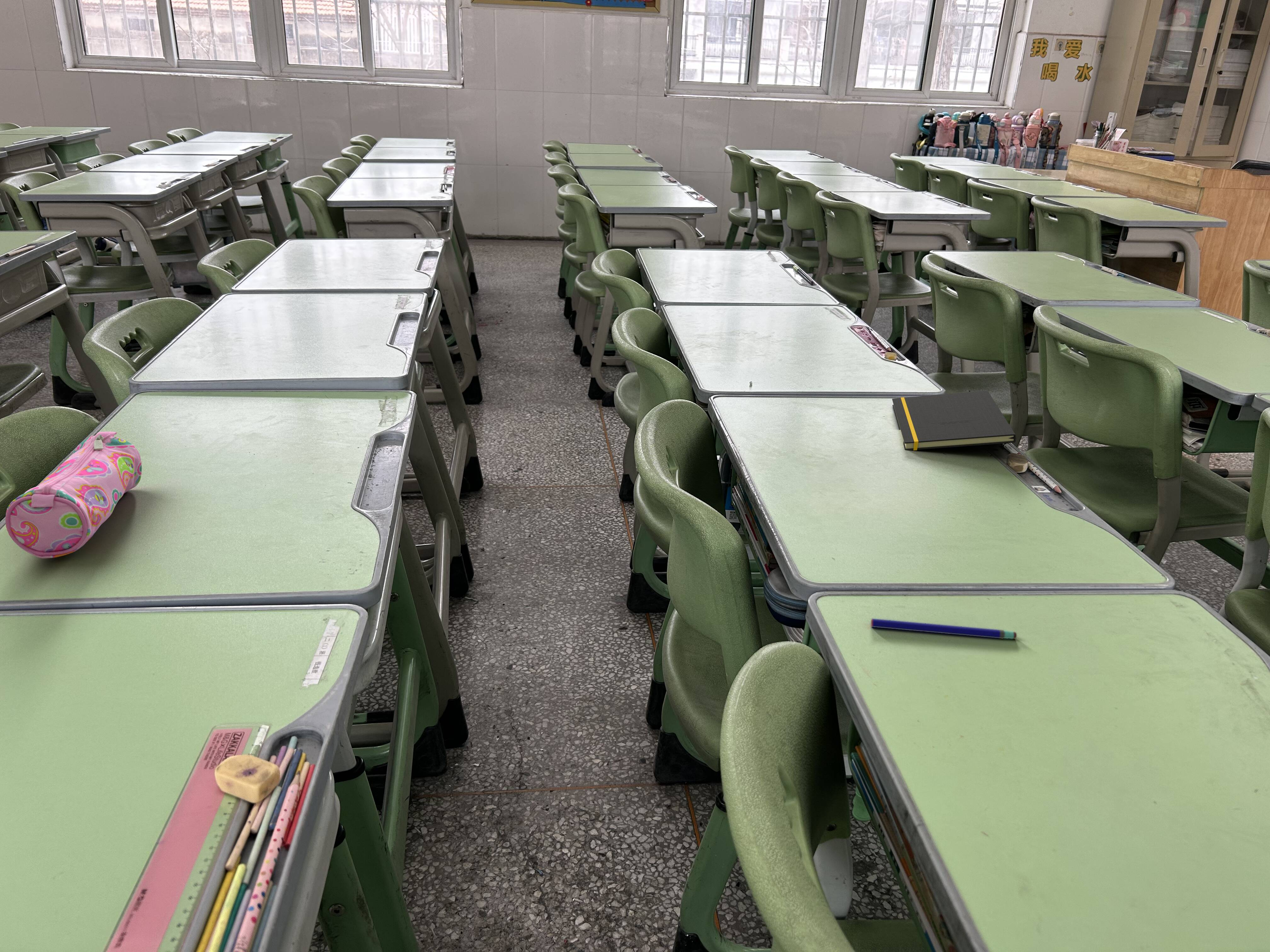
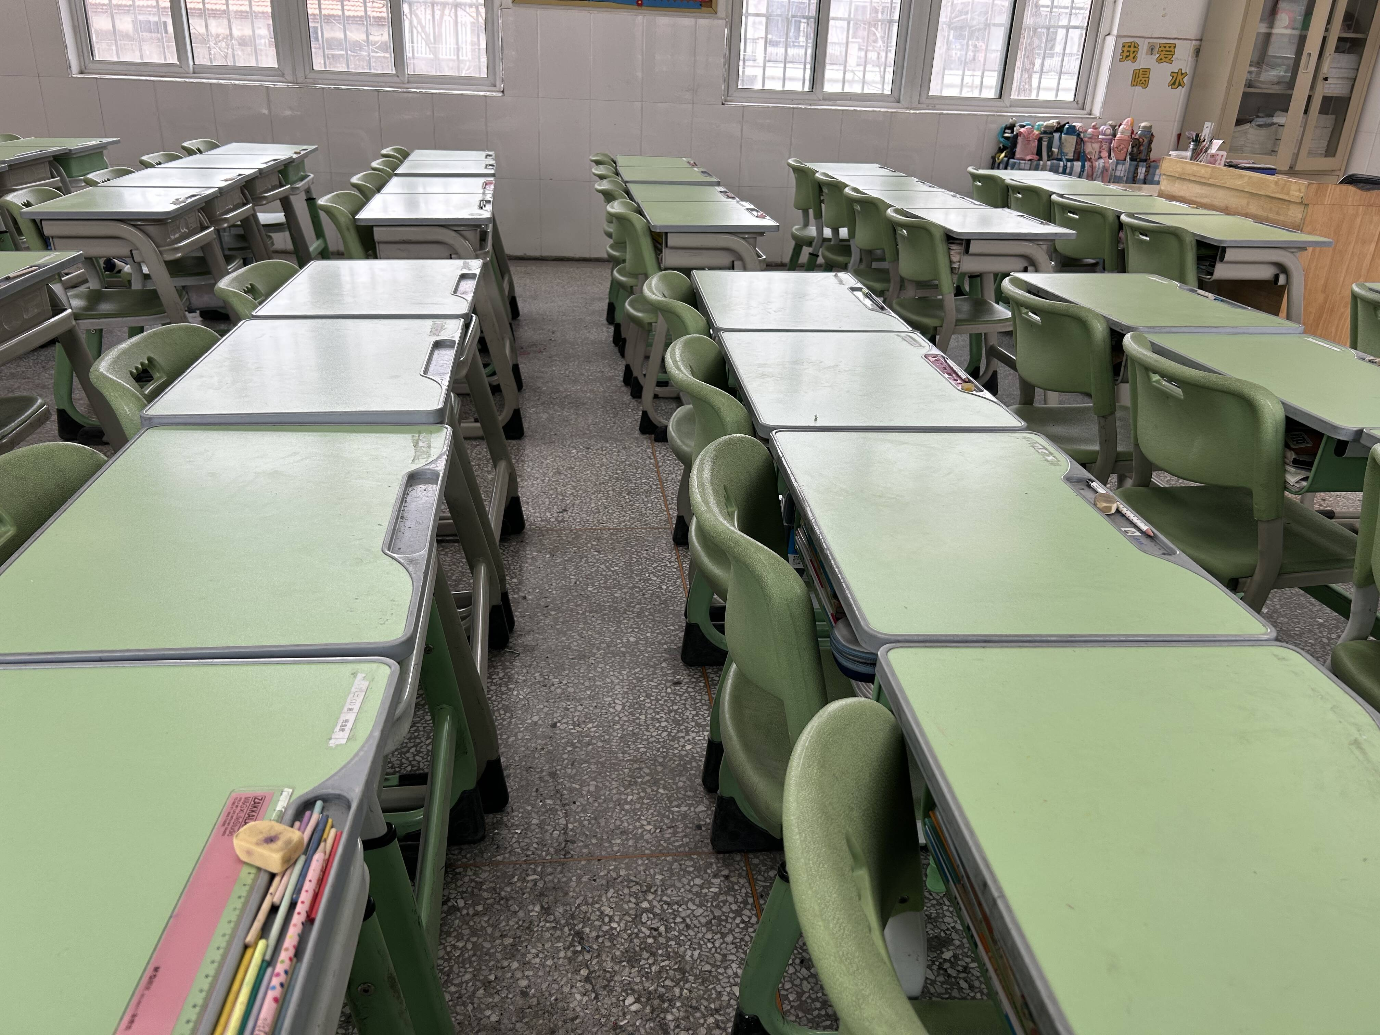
- pencil case (80, 490)
- notepad (948, 419)
- pen (943, 629)
